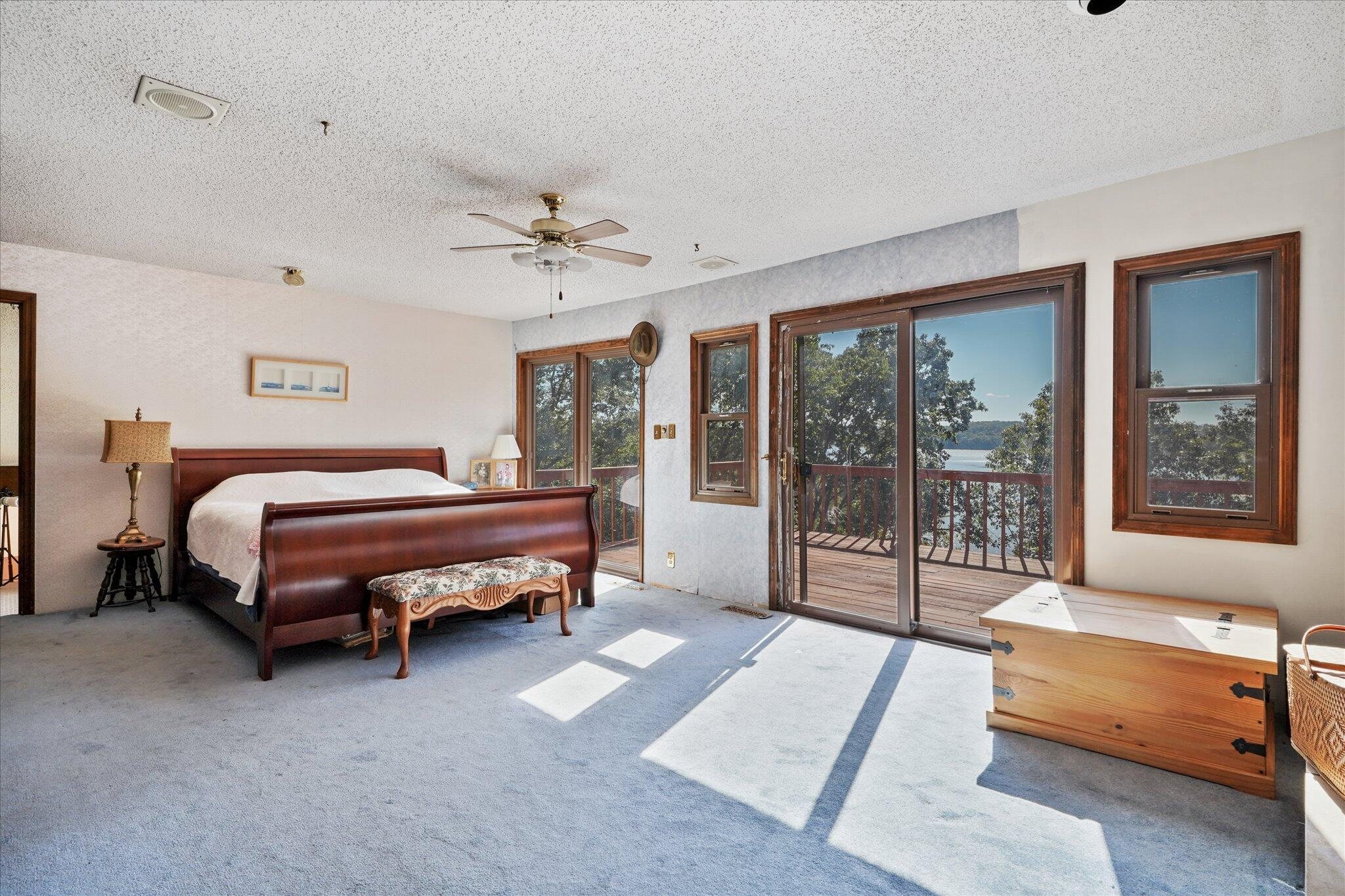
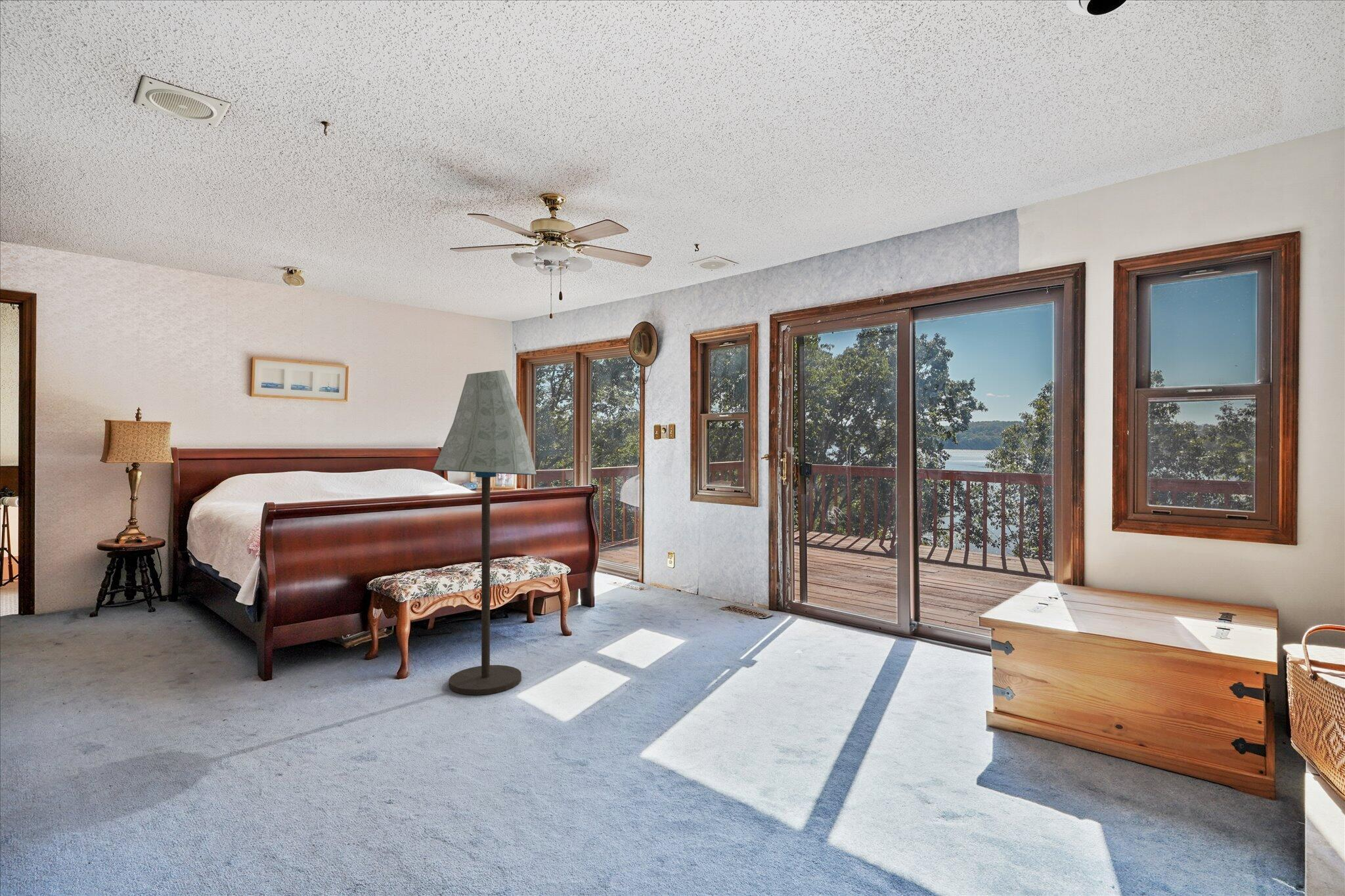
+ floor lamp (485, 525)
